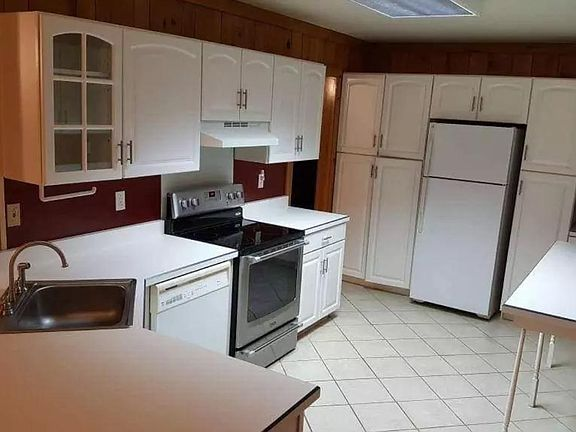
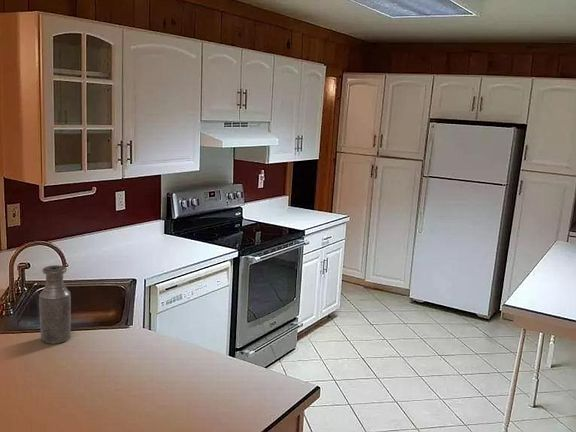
+ bottle (55, 303)
